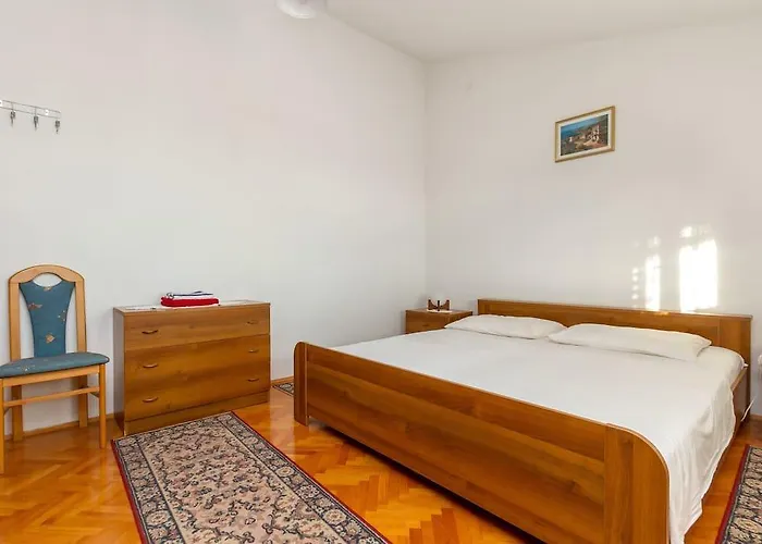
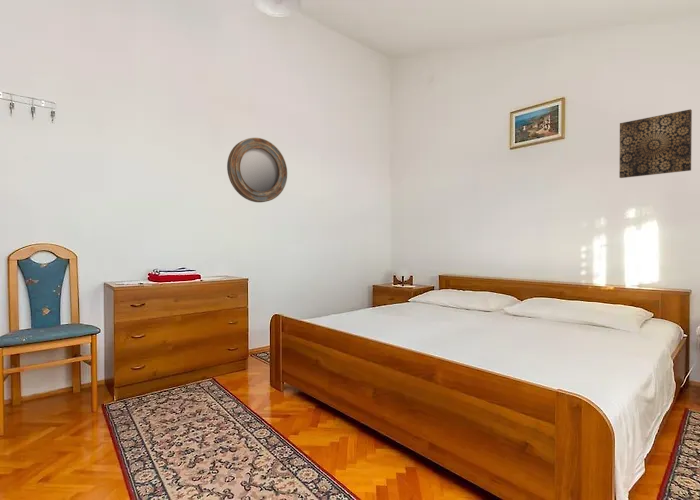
+ wall art (653, 145)
+ home mirror (258, 170)
